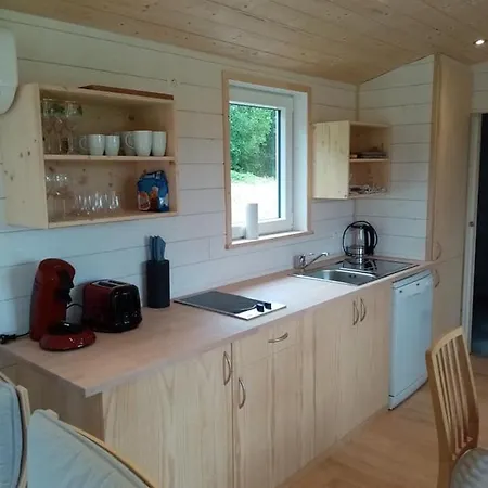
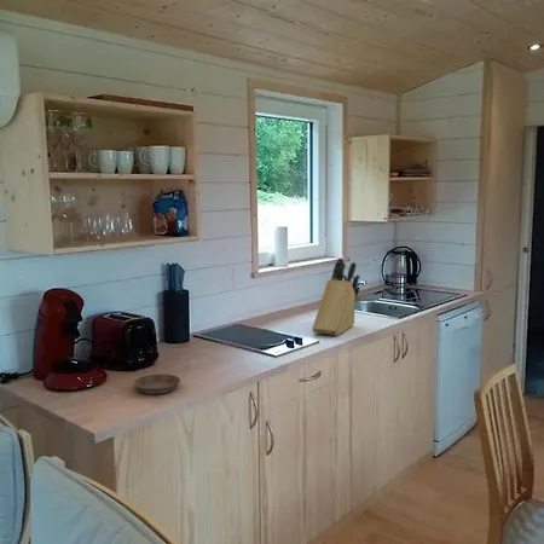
+ knife block (337, 294)
+ saucer (157, 384)
